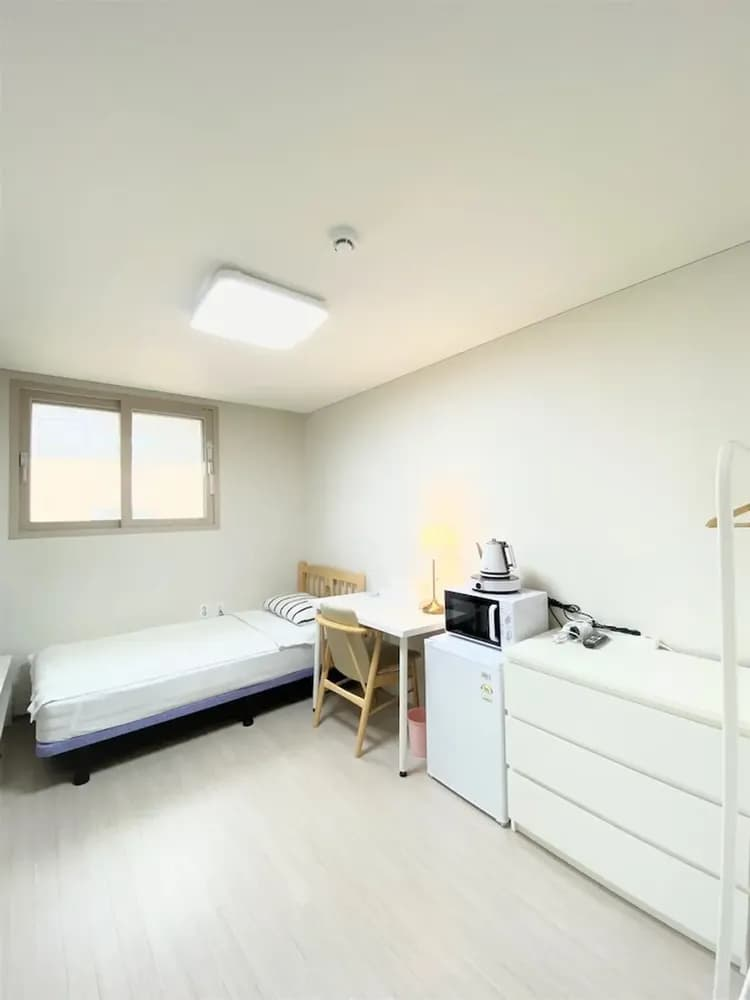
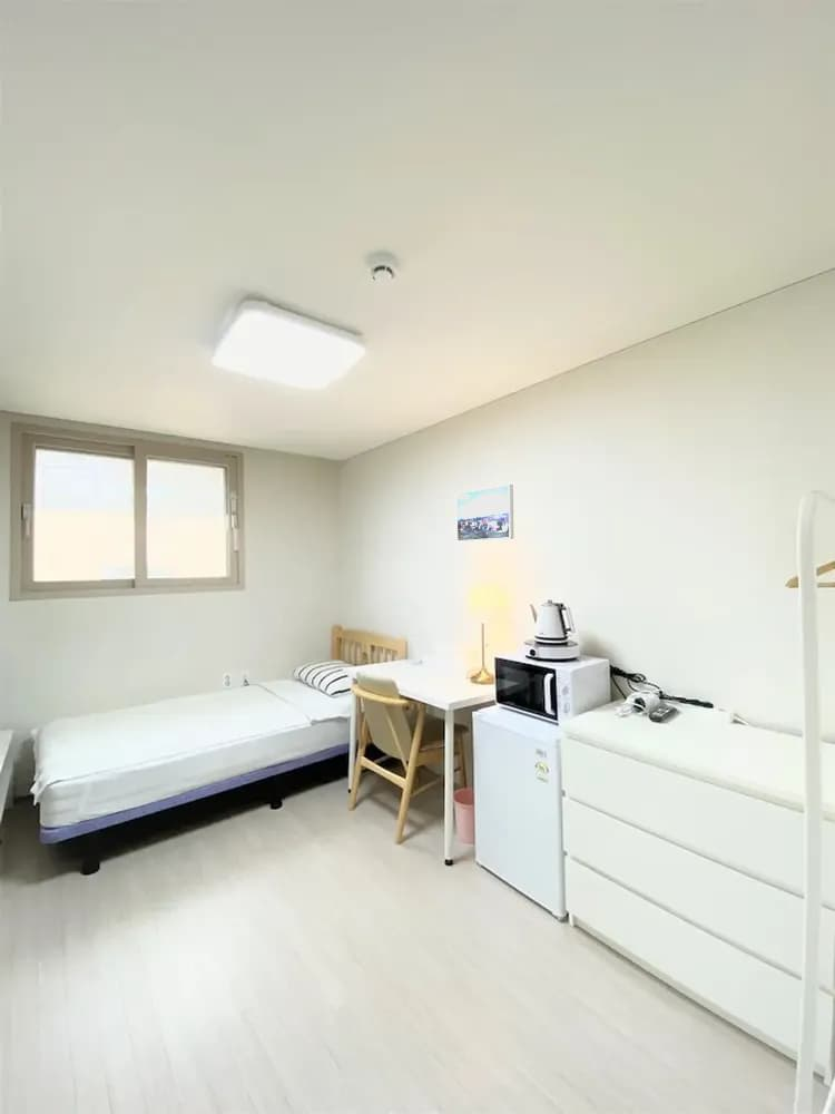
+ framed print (483, 515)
